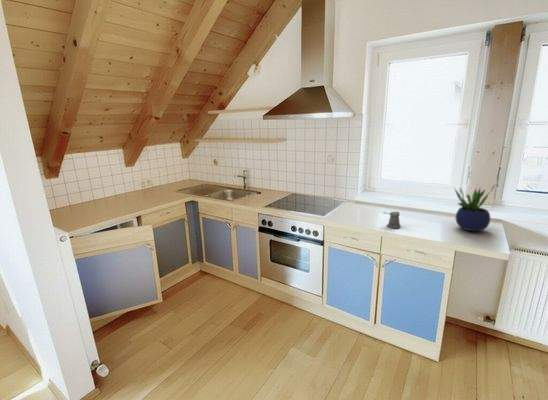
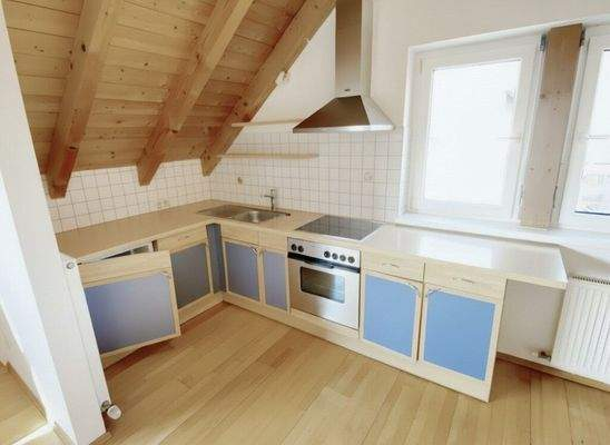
- potted plant (470, 206)
- pepper shaker (393, 218)
